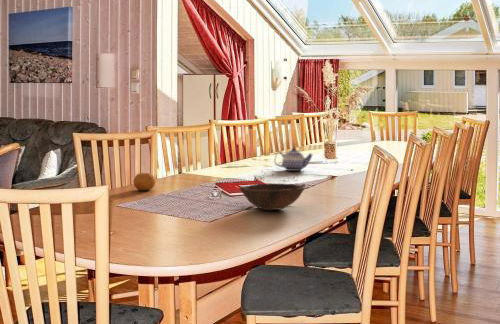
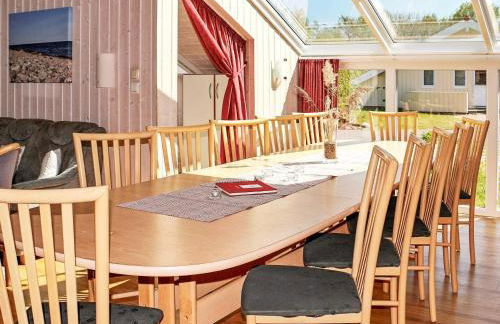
- fruit (144, 181)
- teapot (293, 158)
- bowl (272, 197)
